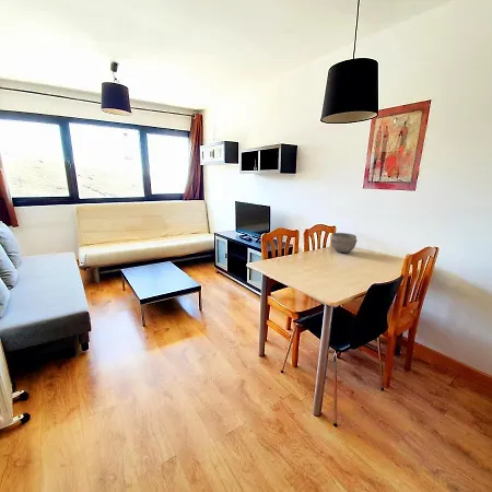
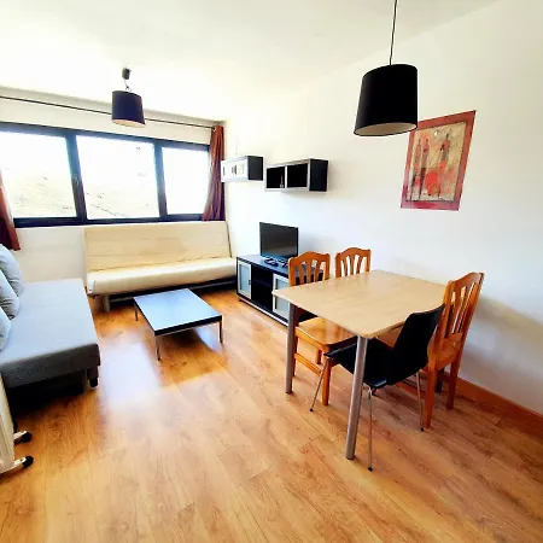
- bowl (342, 243)
